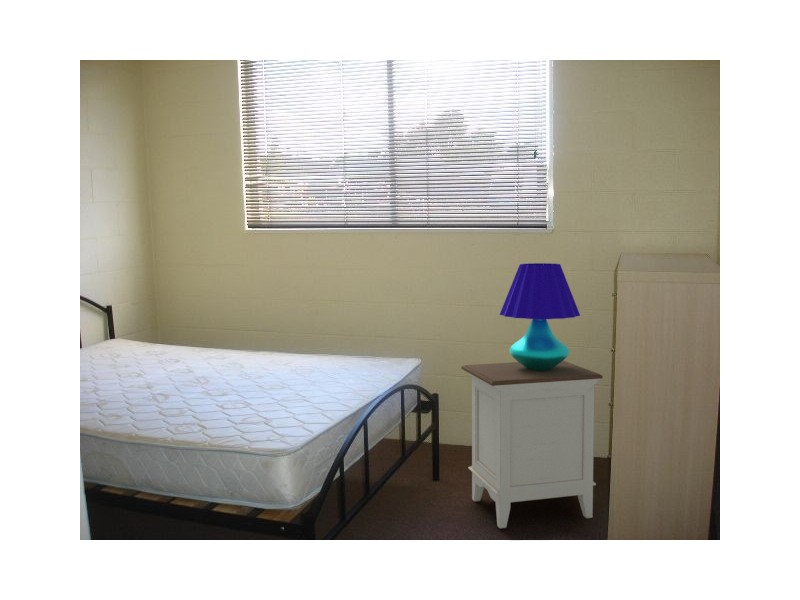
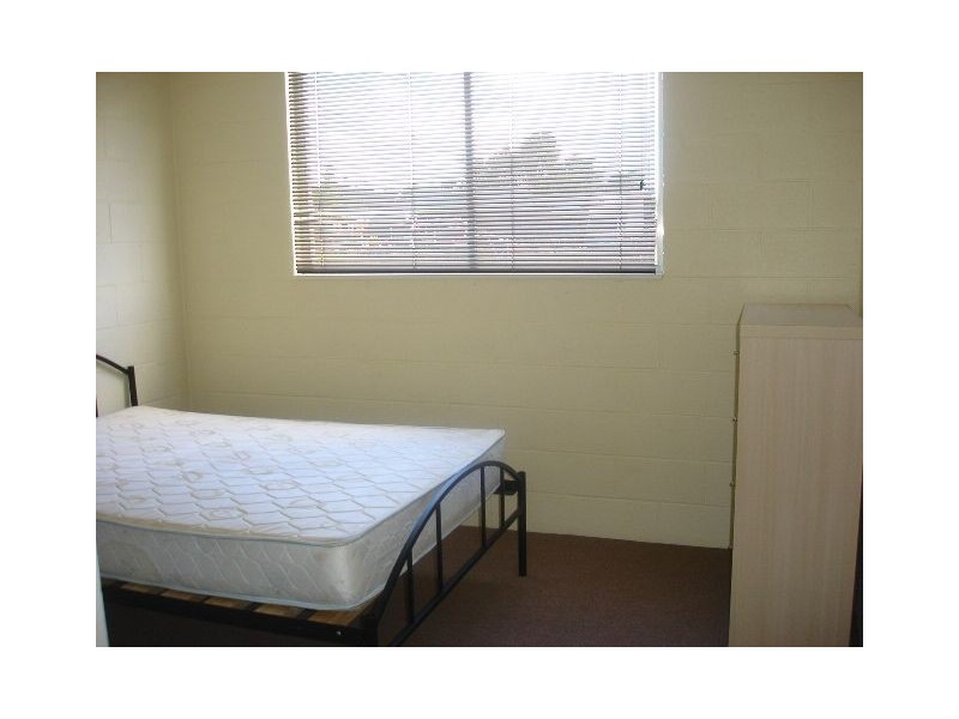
- nightstand (528, 438)
- table lamp (539, 316)
